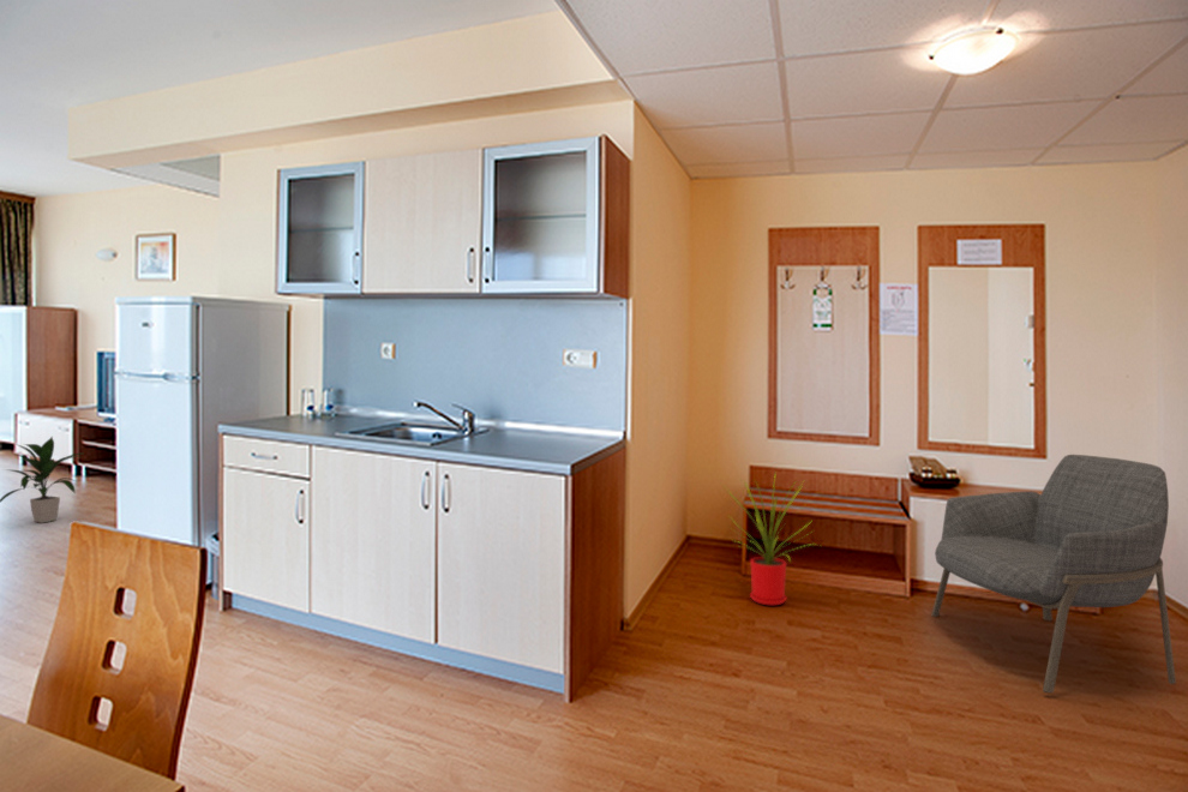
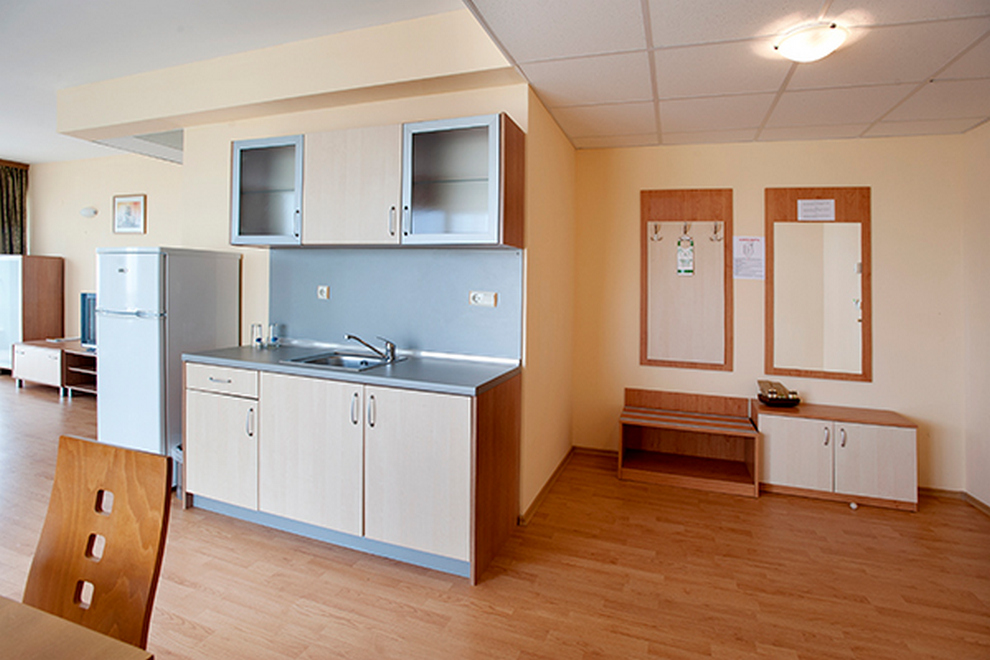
- indoor plant (40, 478)
- armchair (1040, 554)
- house plant (768, 536)
